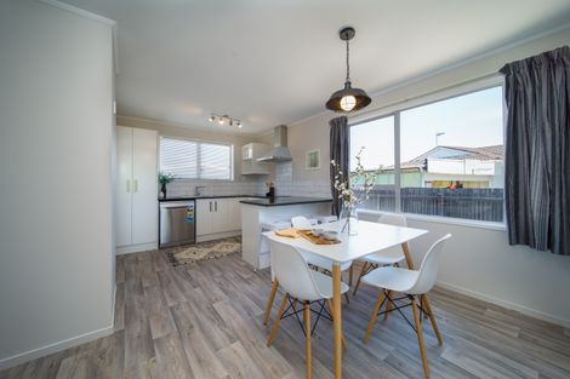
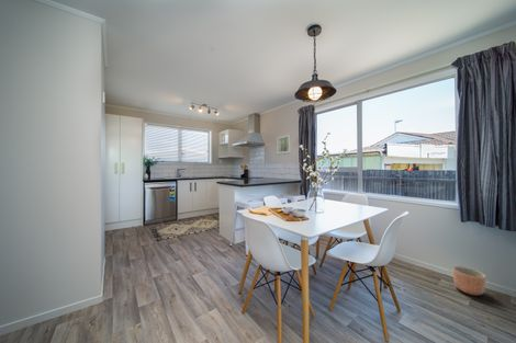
+ planter (468, 281)
